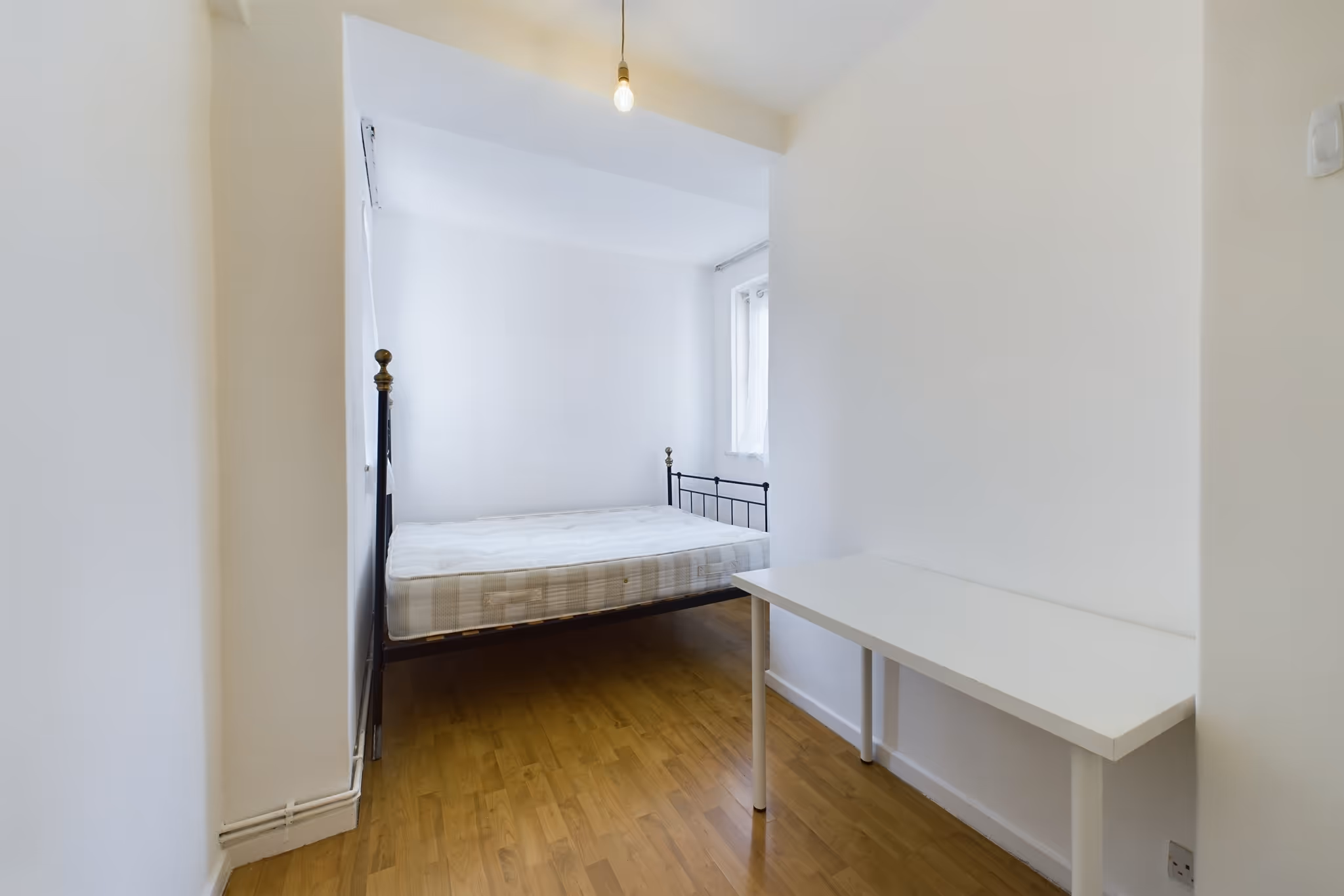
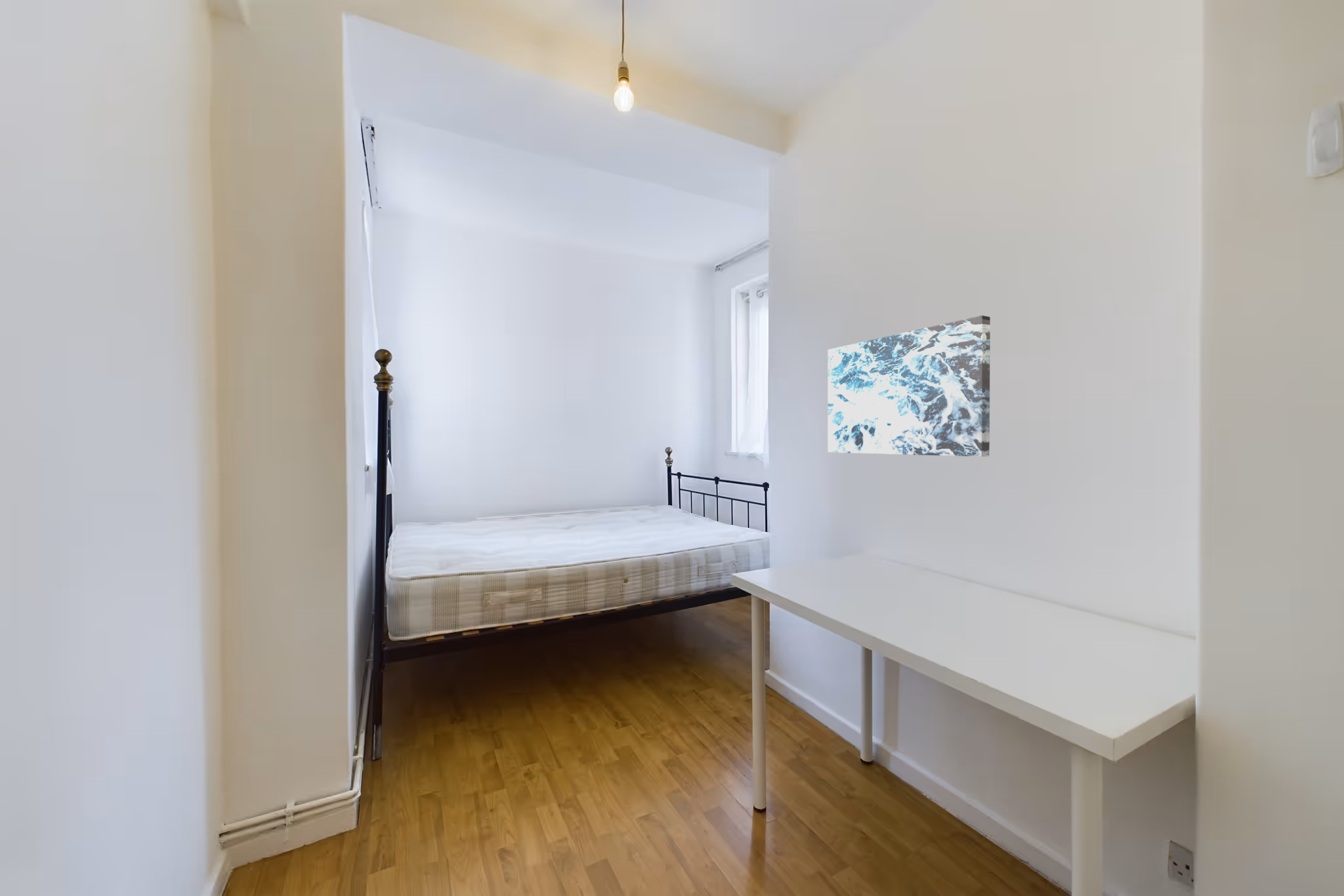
+ wall art (896, 395)
